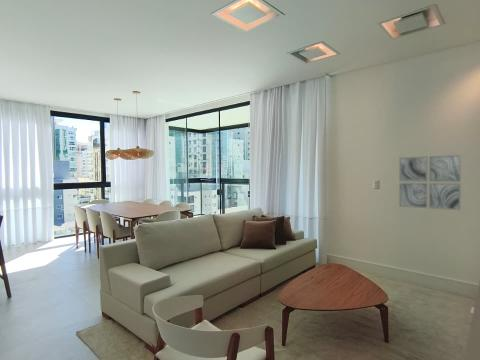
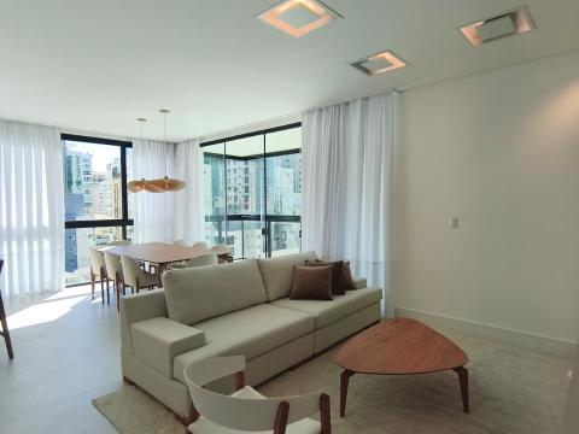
- wall art (427, 181)
